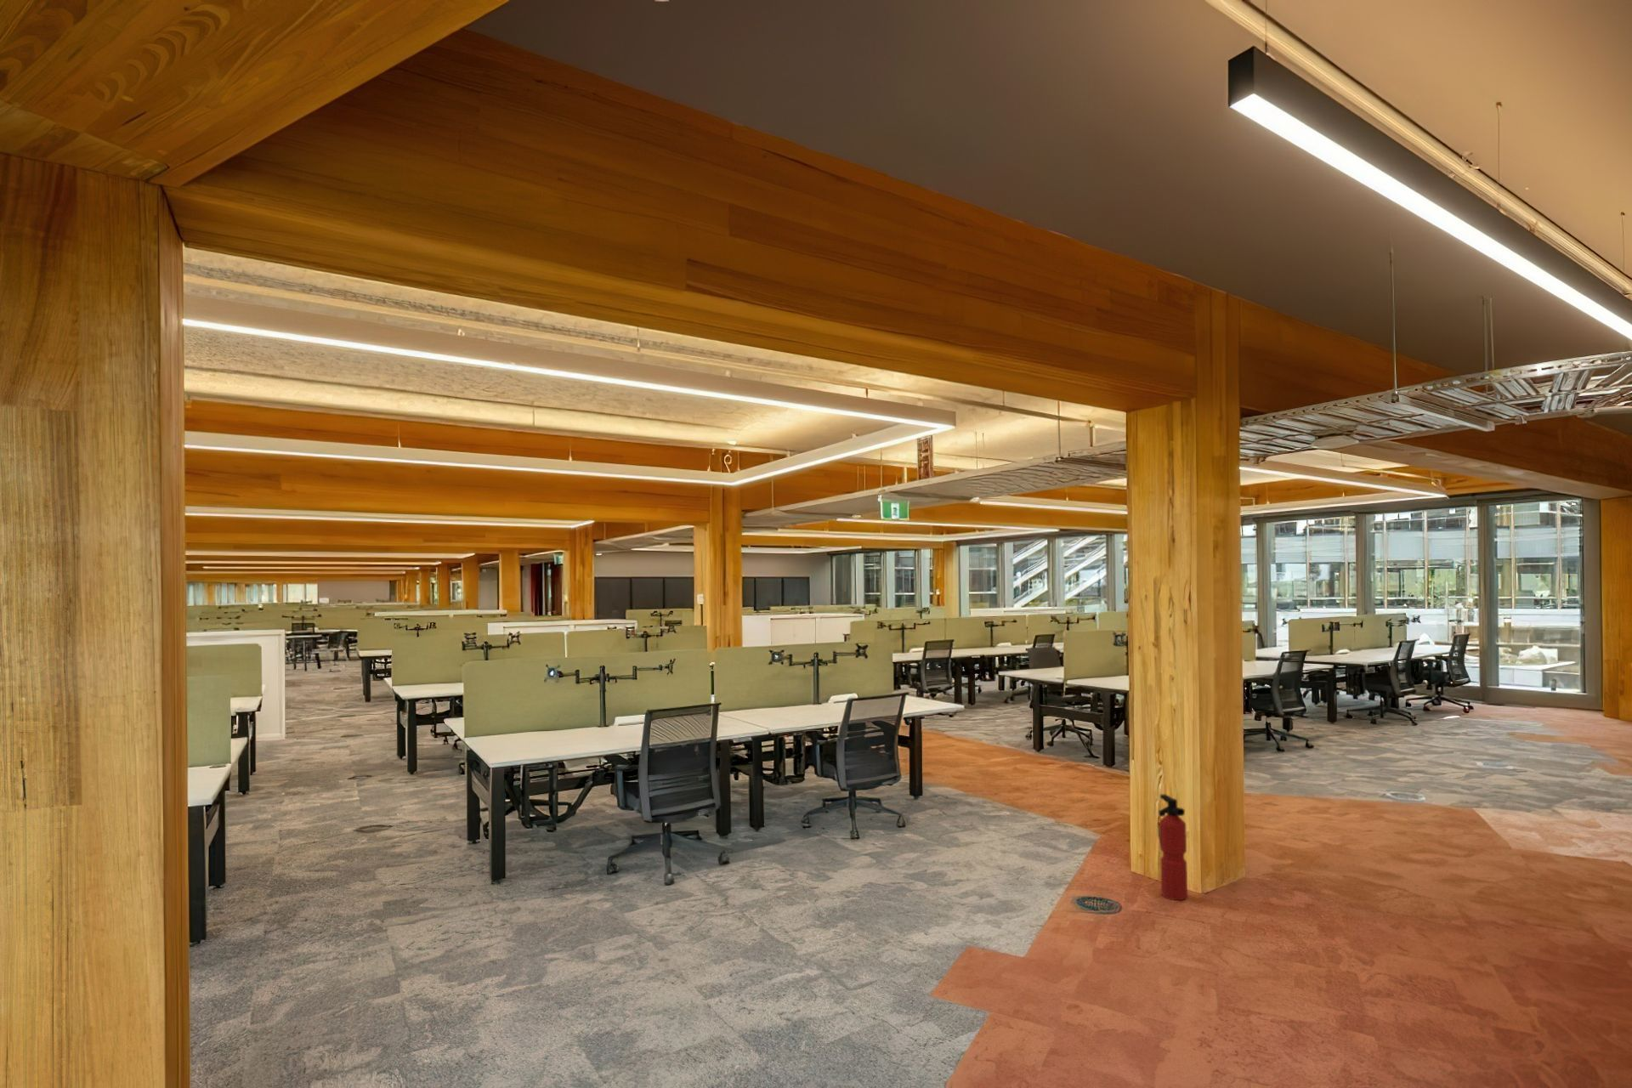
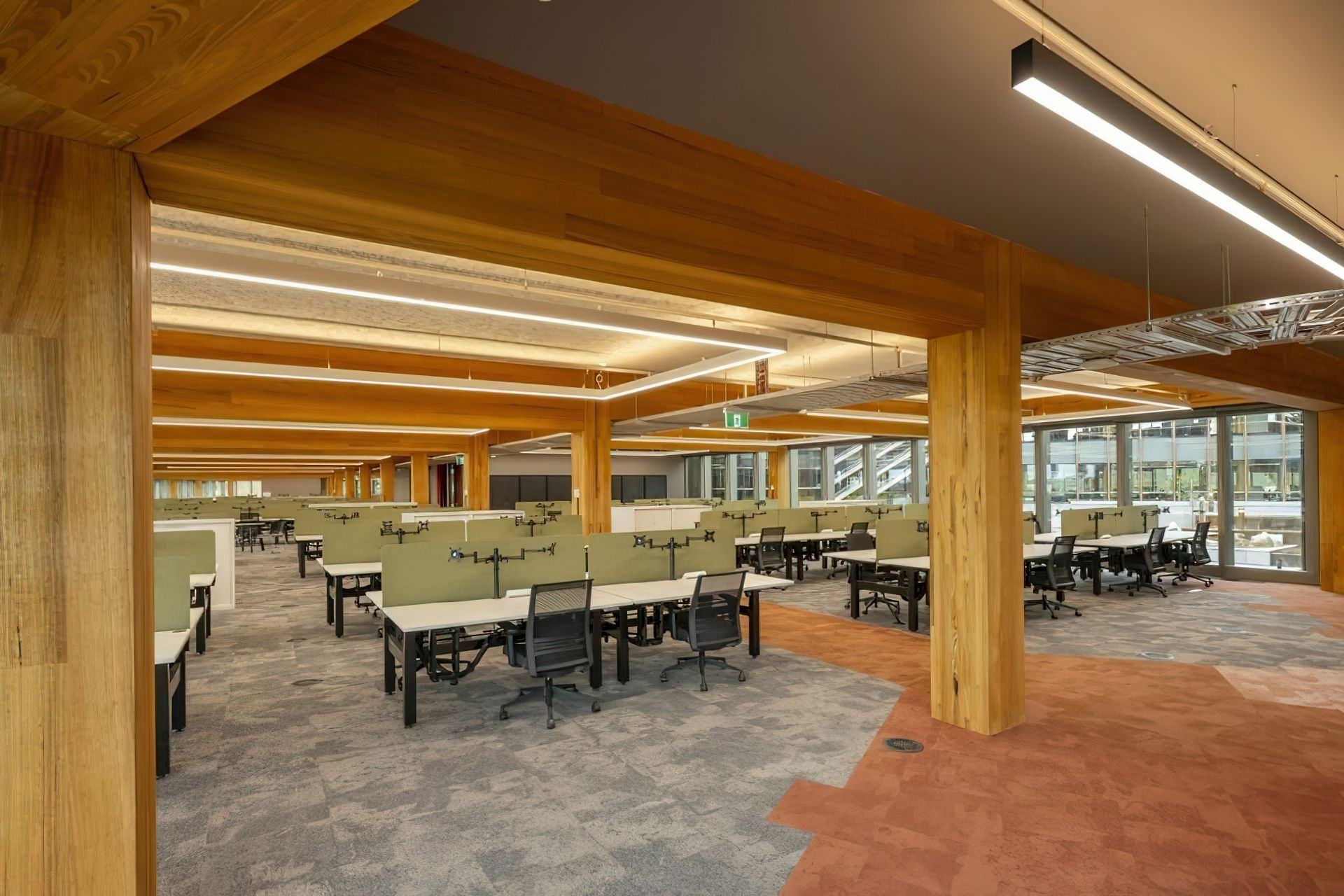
- fire extinguisher (1172, 845)
